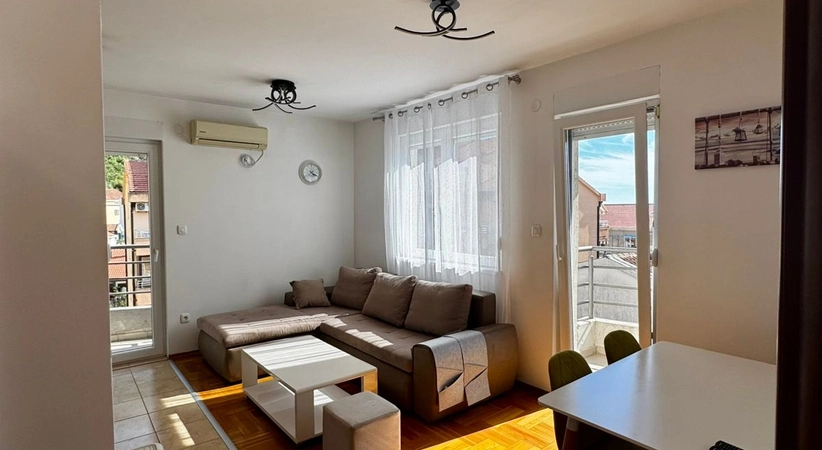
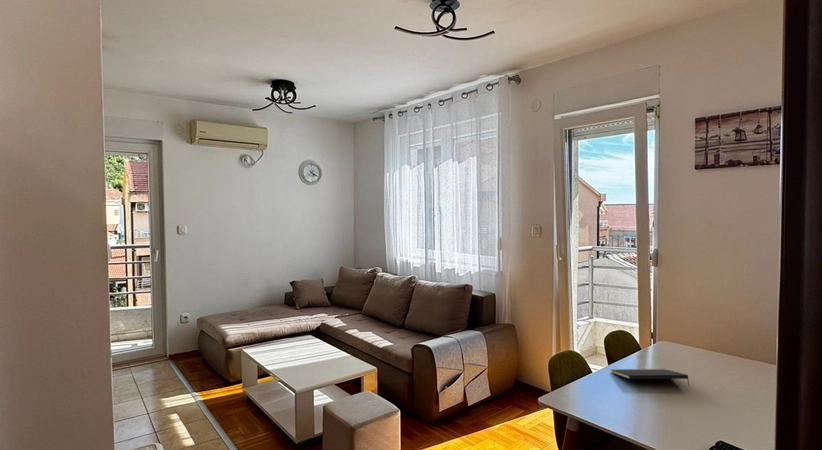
+ notepad (647, 373)
